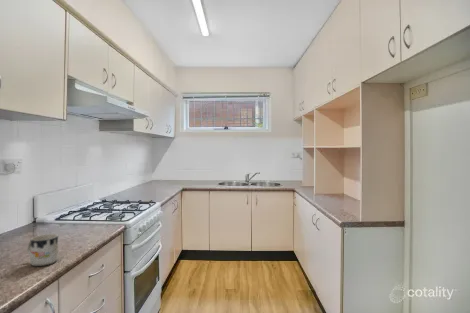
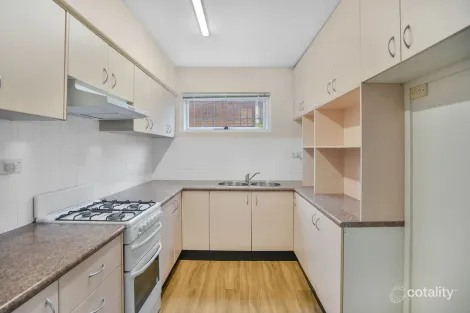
- mug (41, 249)
